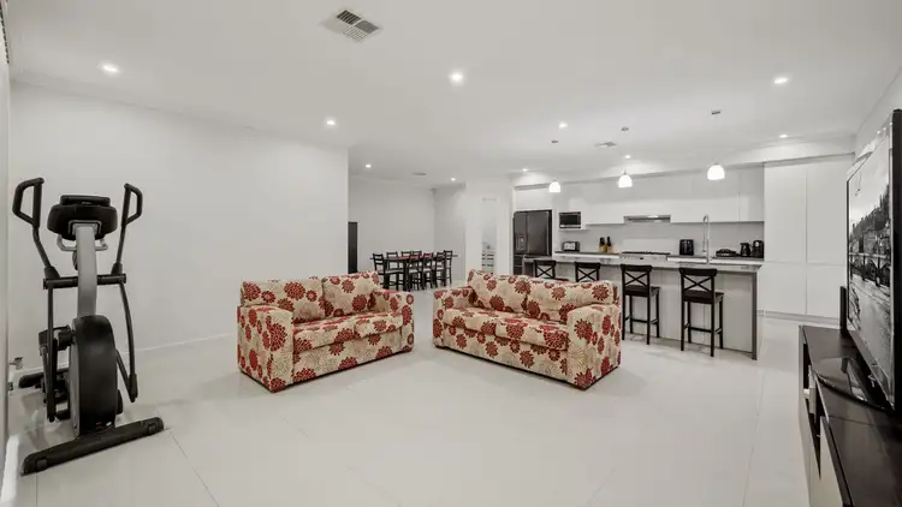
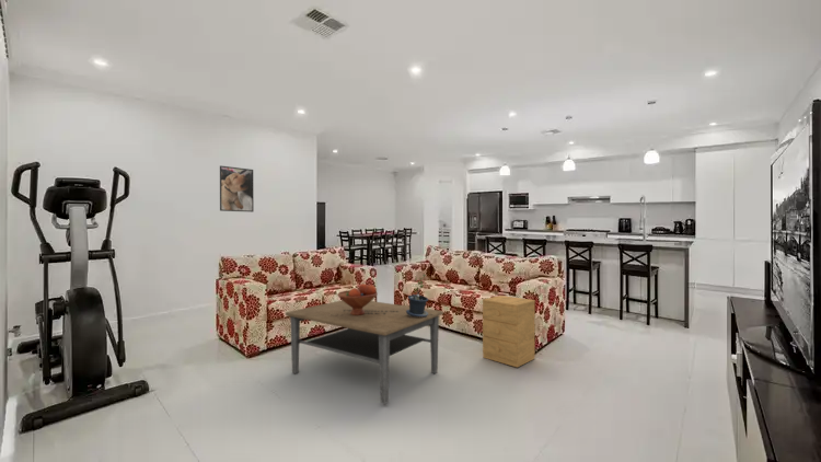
+ fruit bowl (357, 299)
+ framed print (236, 189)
+ nightstand (507, 328)
+ potted plant (417, 294)
+ coffee table (365, 342)
